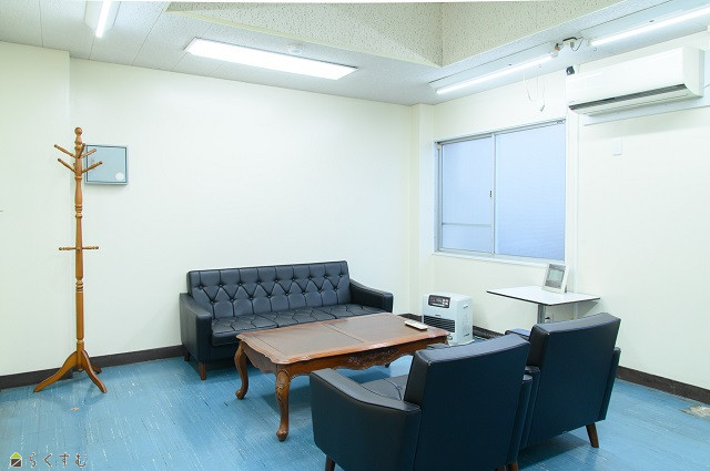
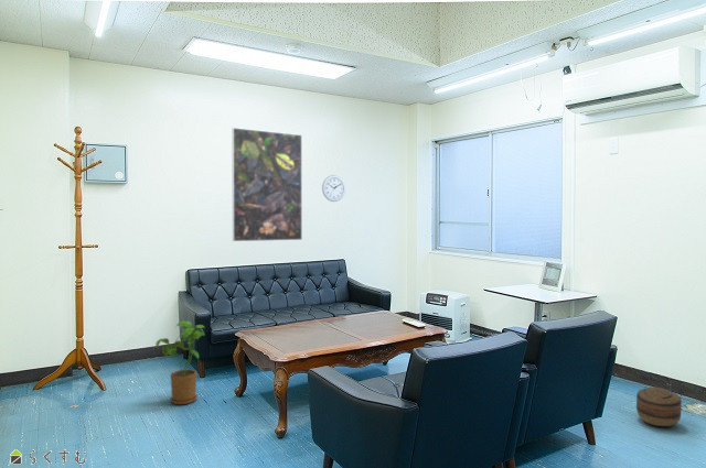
+ house plant (181, 362)
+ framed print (268, 186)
+ wall clock (333, 188)
+ basket (657, 405)
